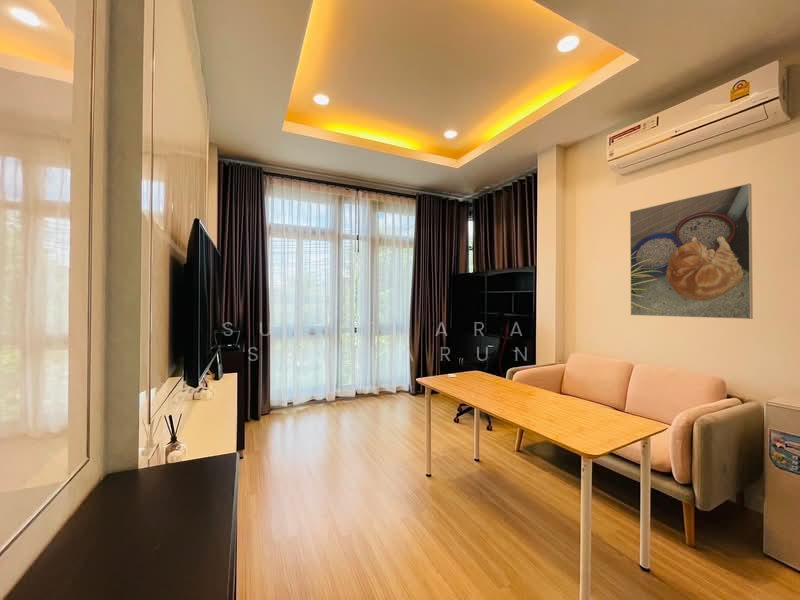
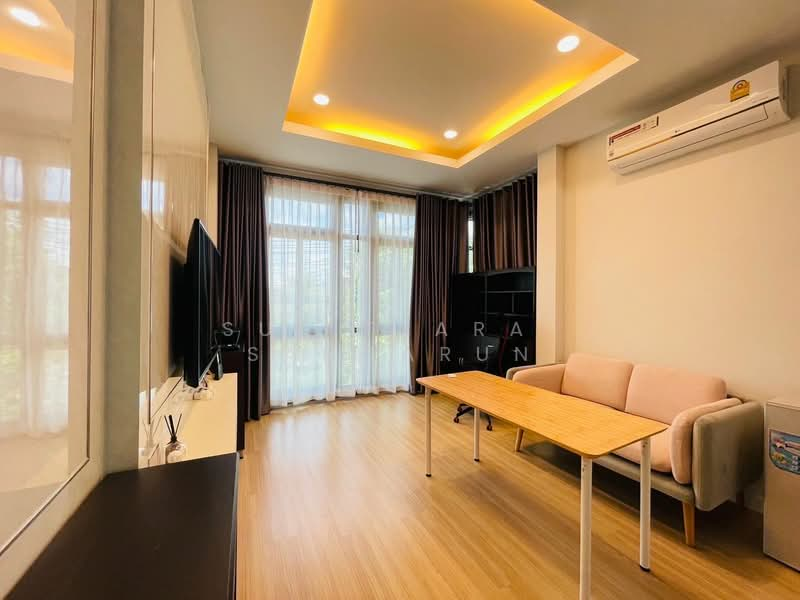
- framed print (683, 258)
